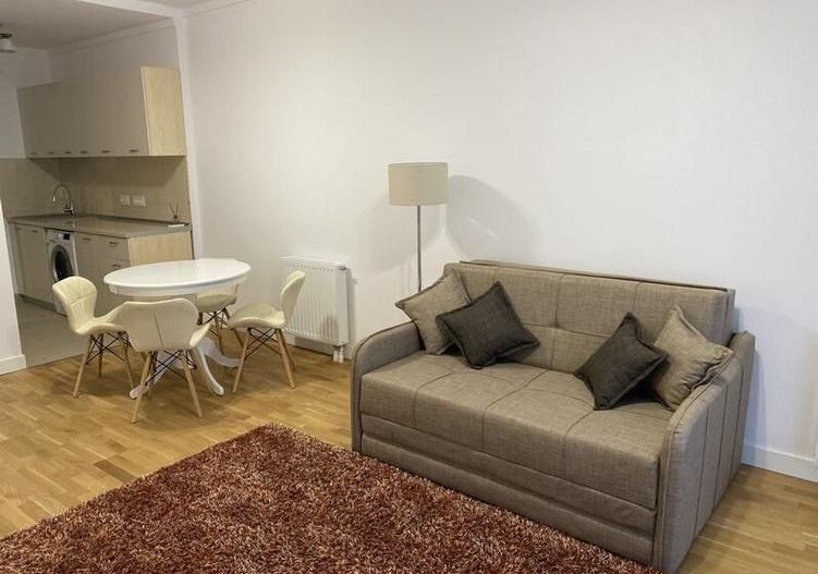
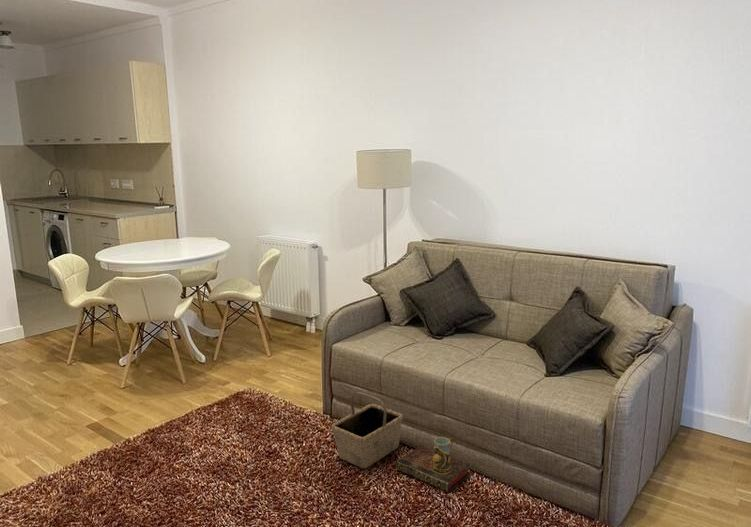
+ mug (443, 453)
+ basket (367, 423)
+ book (431, 467)
